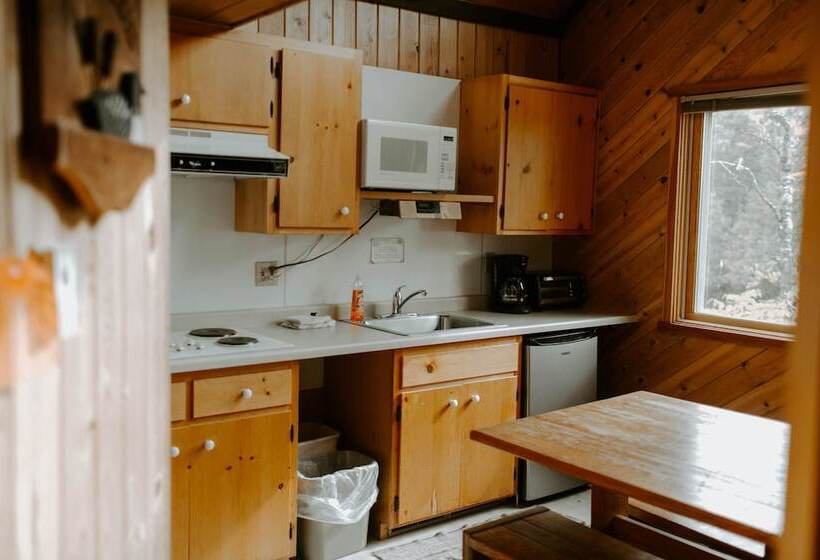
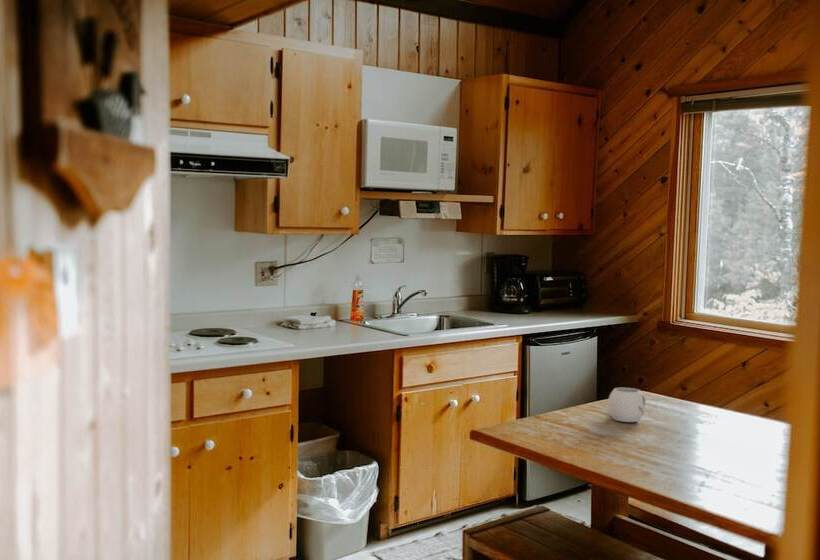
+ mug (624, 403)
